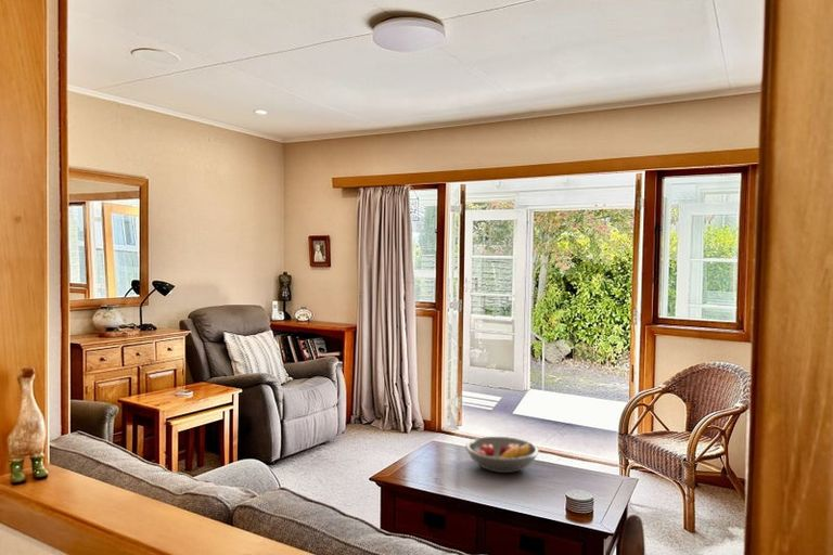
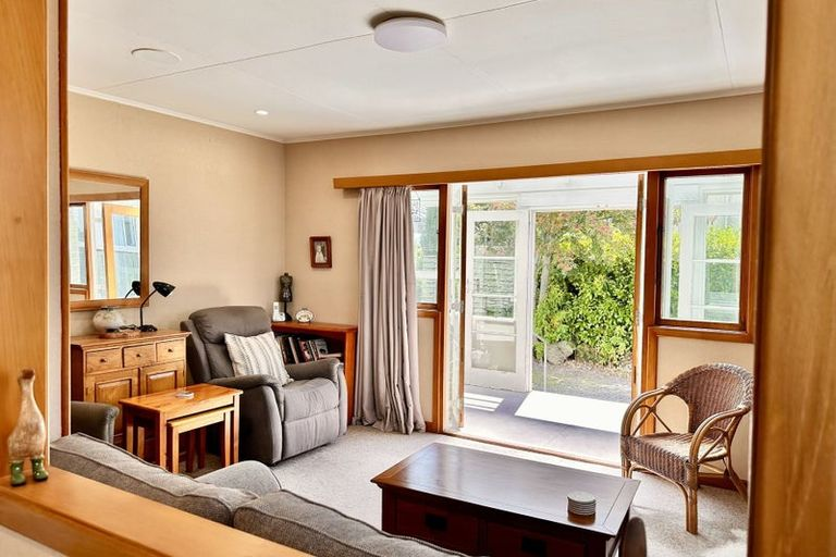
- fruit bowl (501, 454)
